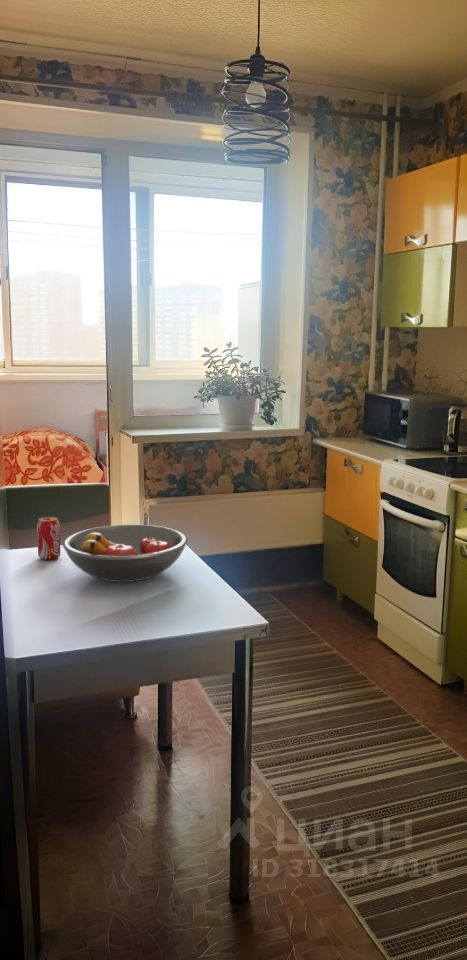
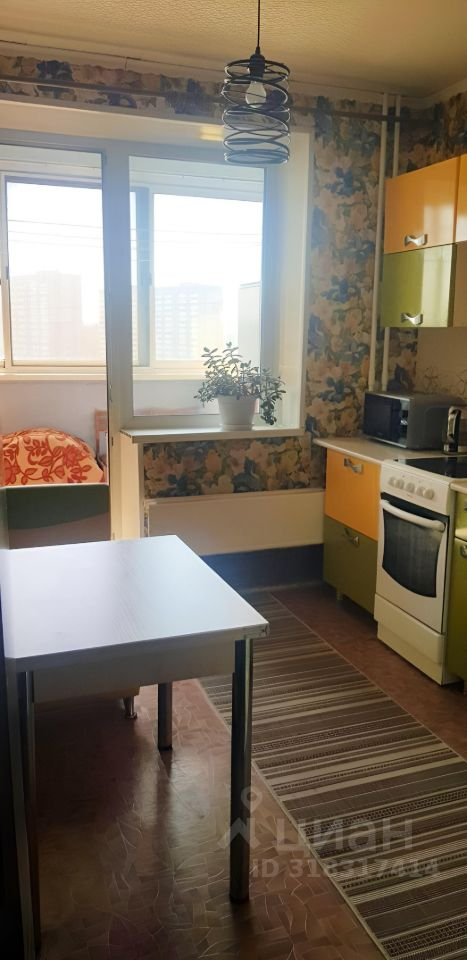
- beverage can (48, 538)
- fruit bowl (126, 552)
